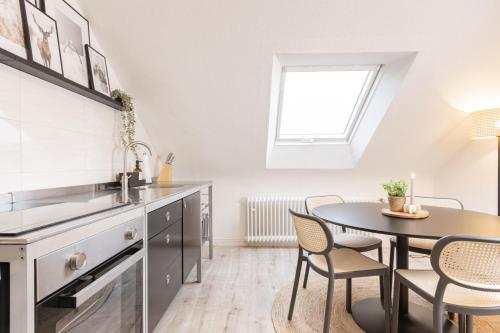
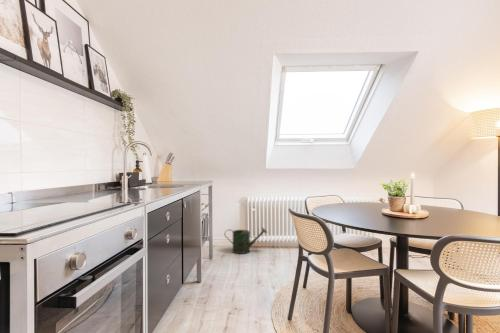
+ watering can (245, 239)
